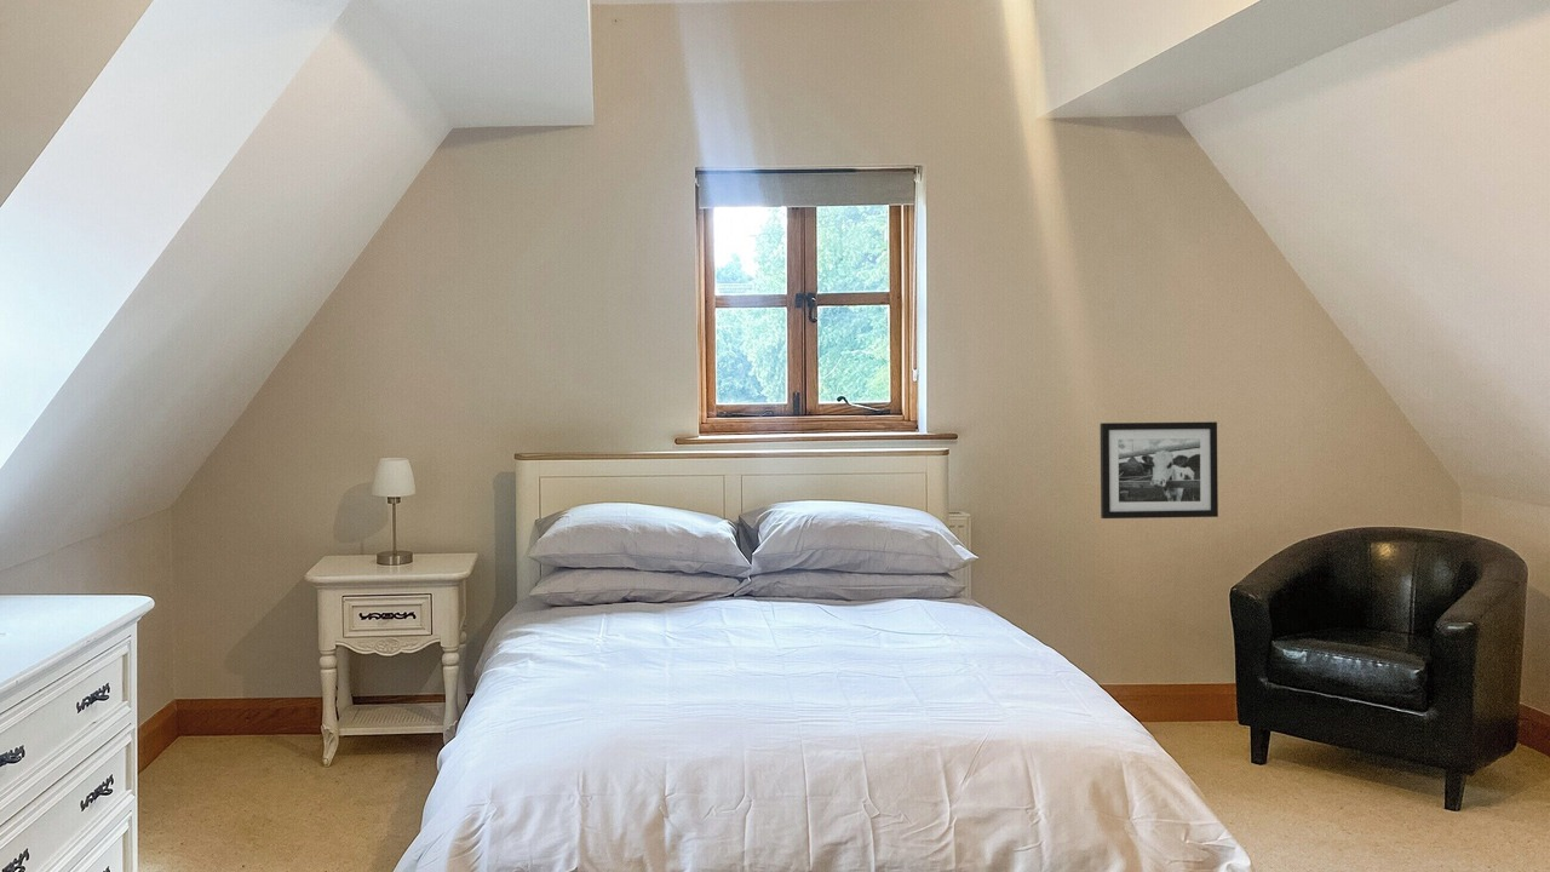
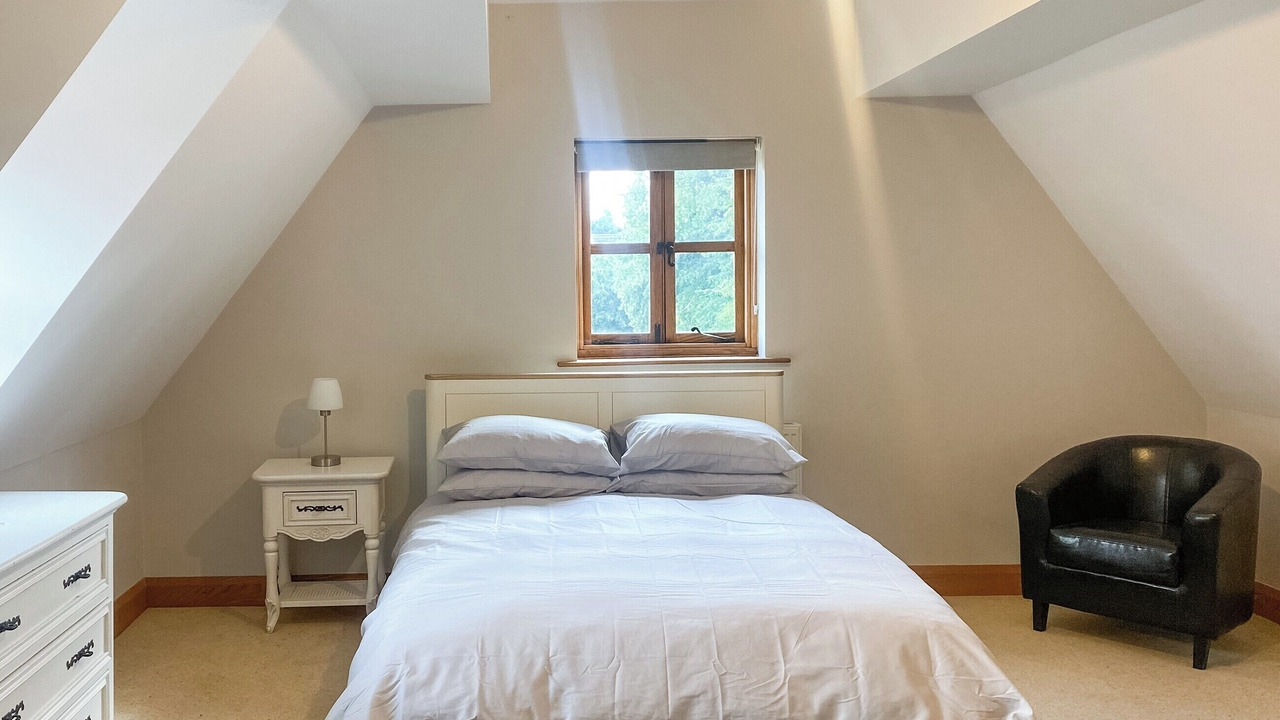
- picture frame (1159, 470)
